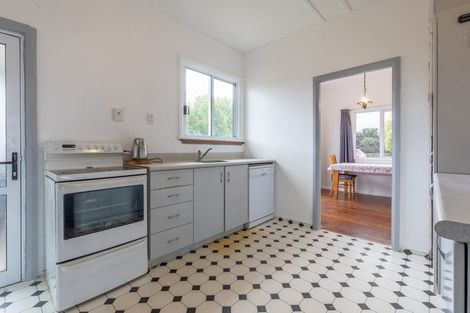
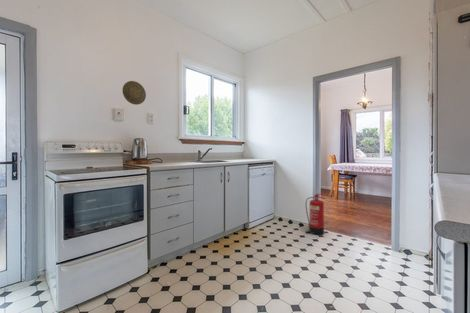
+ fire extinguisher (315, 212)
+ decorative plate (135, 92)
